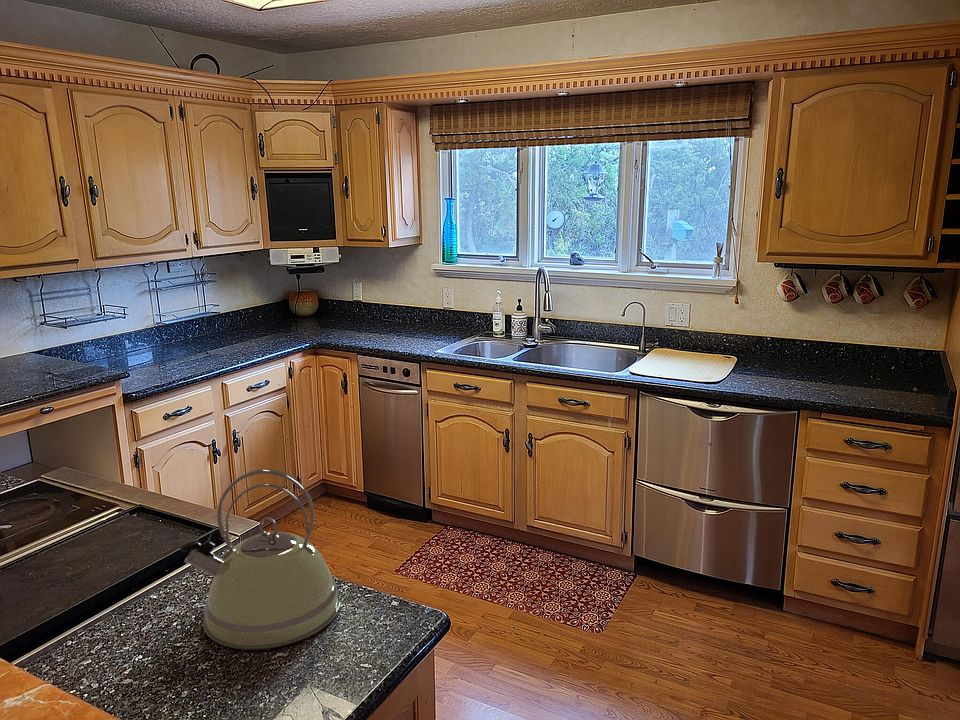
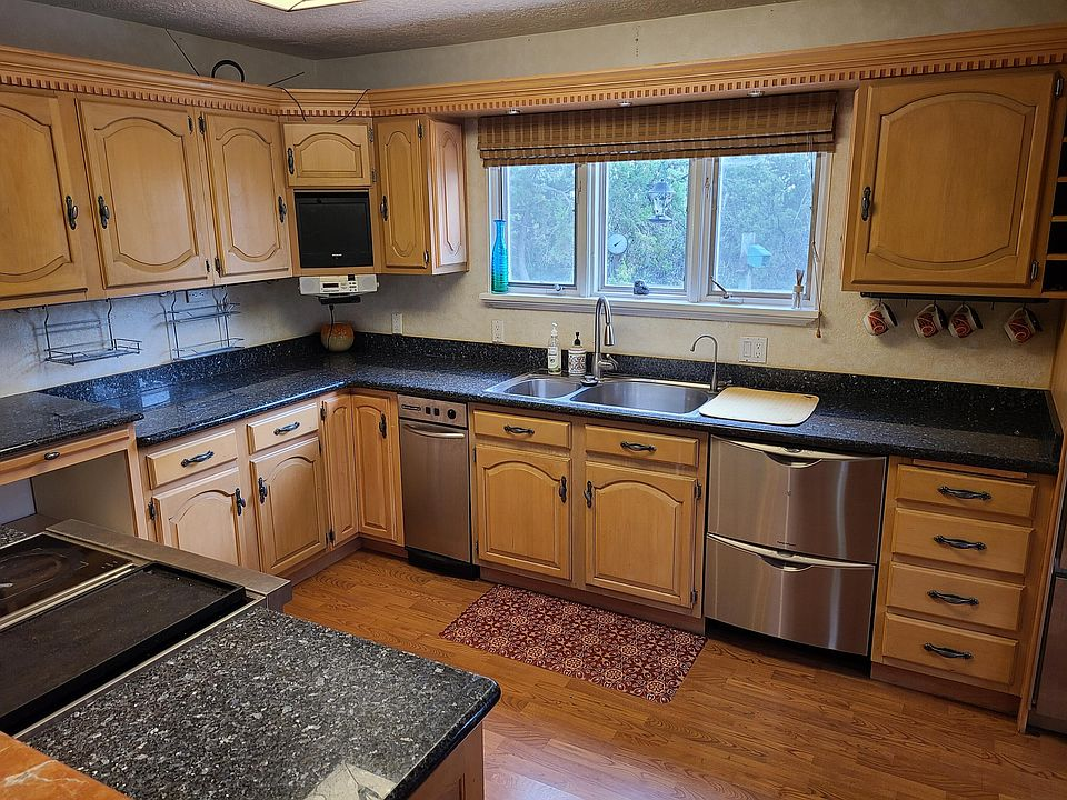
- kettle (259, 542)
